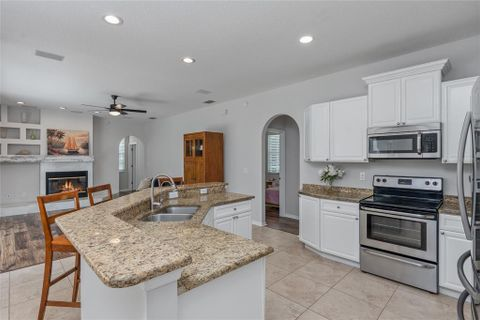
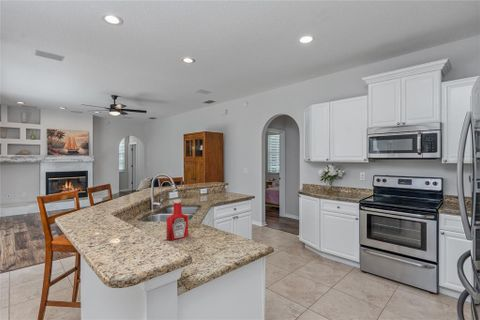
+ soap bottle (177, 218)
